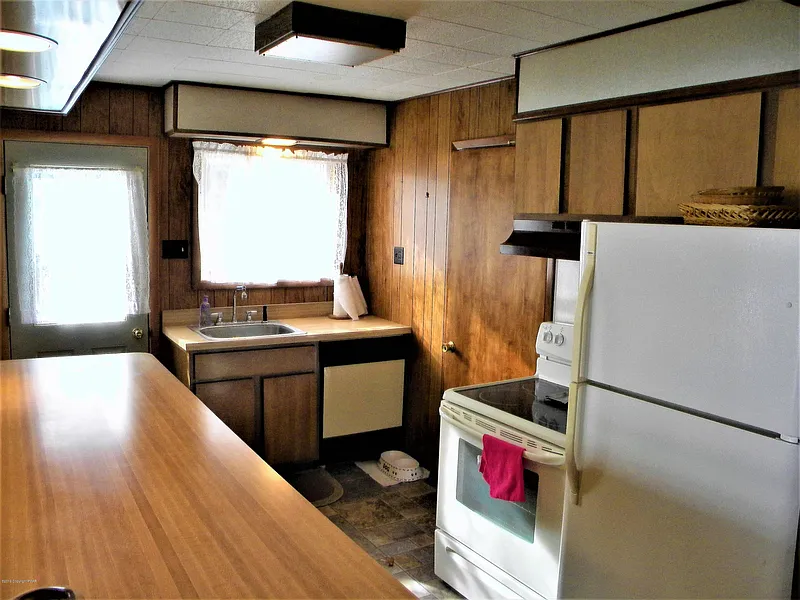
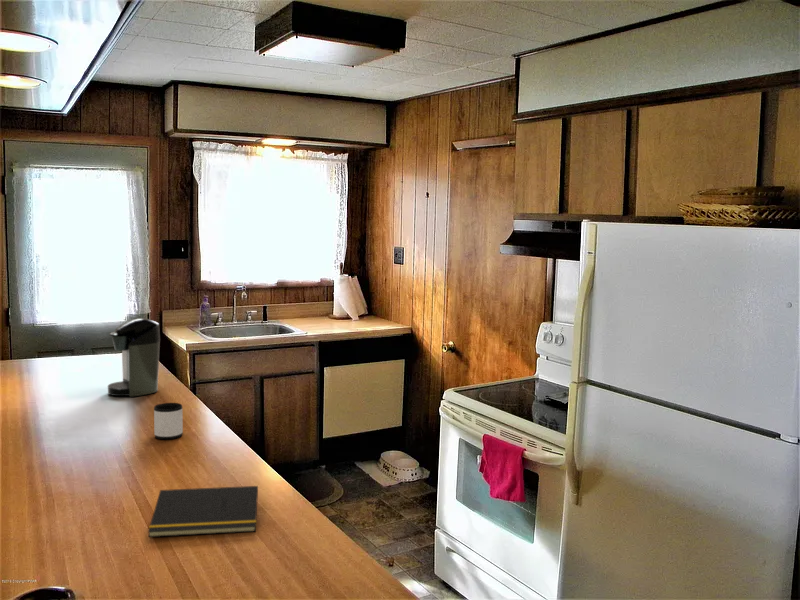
+ notepad (206, 509)
+ coffee maker (134, 352)
+ mug (166, 419)
